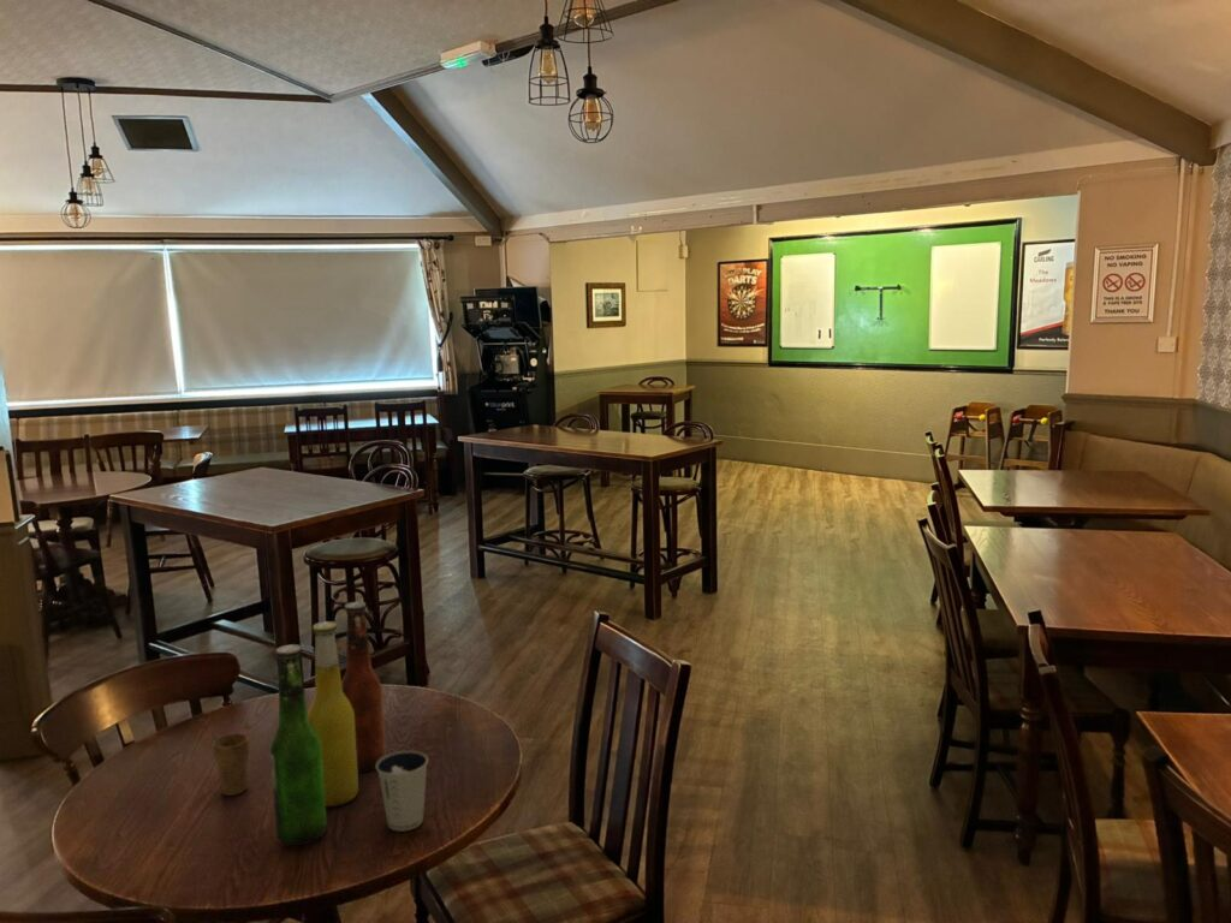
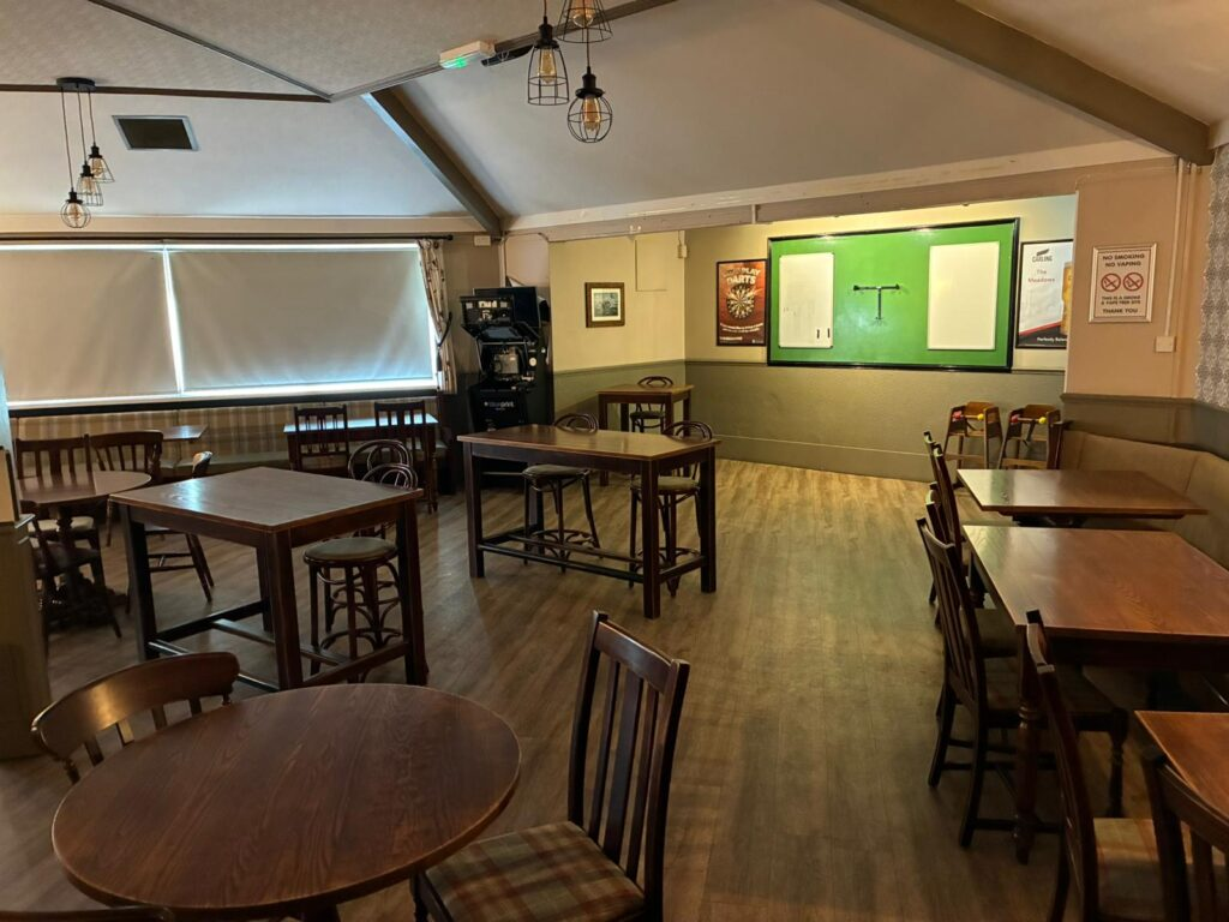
- cup (232, 758)
- dixie cup (403, 792)
- beer bottle (329, 711)
